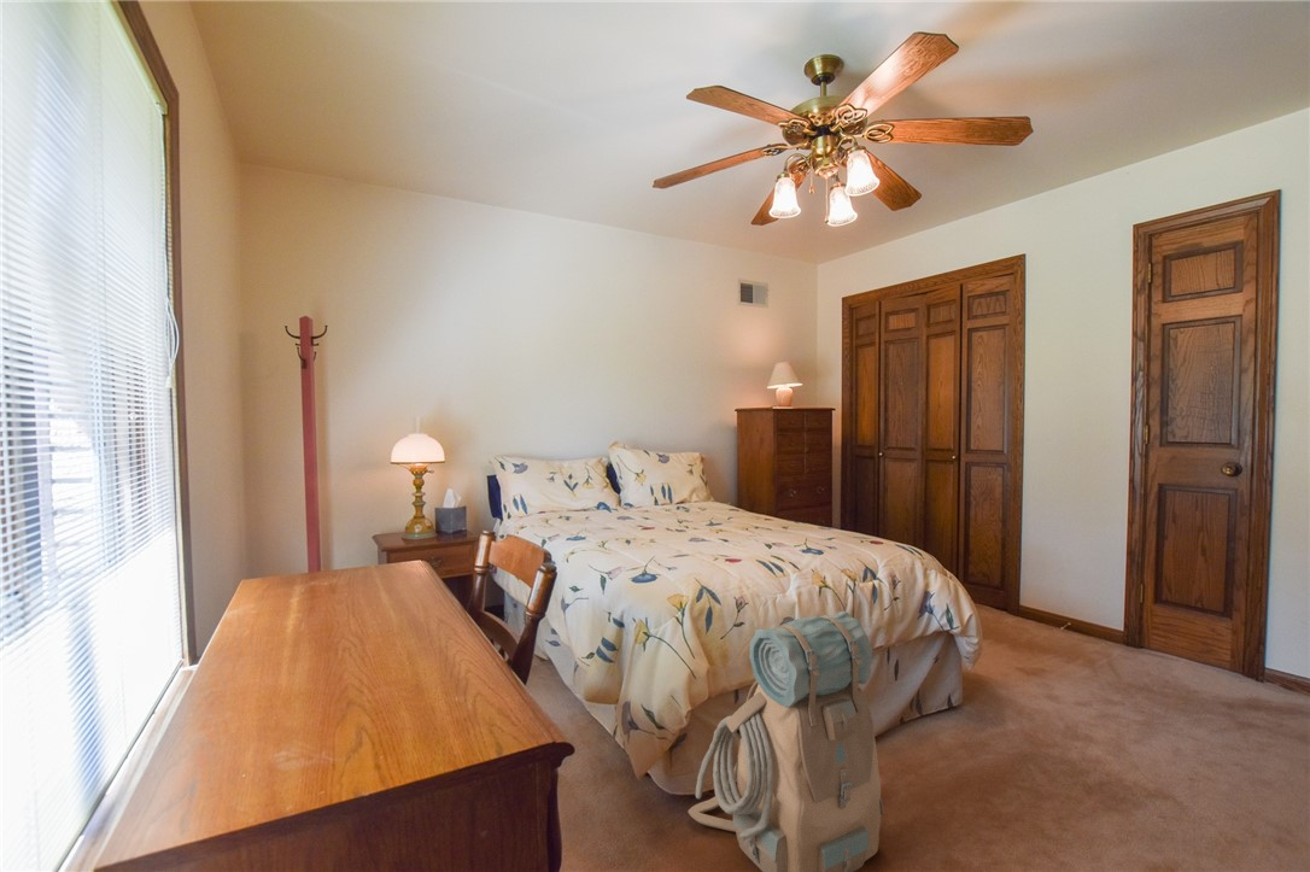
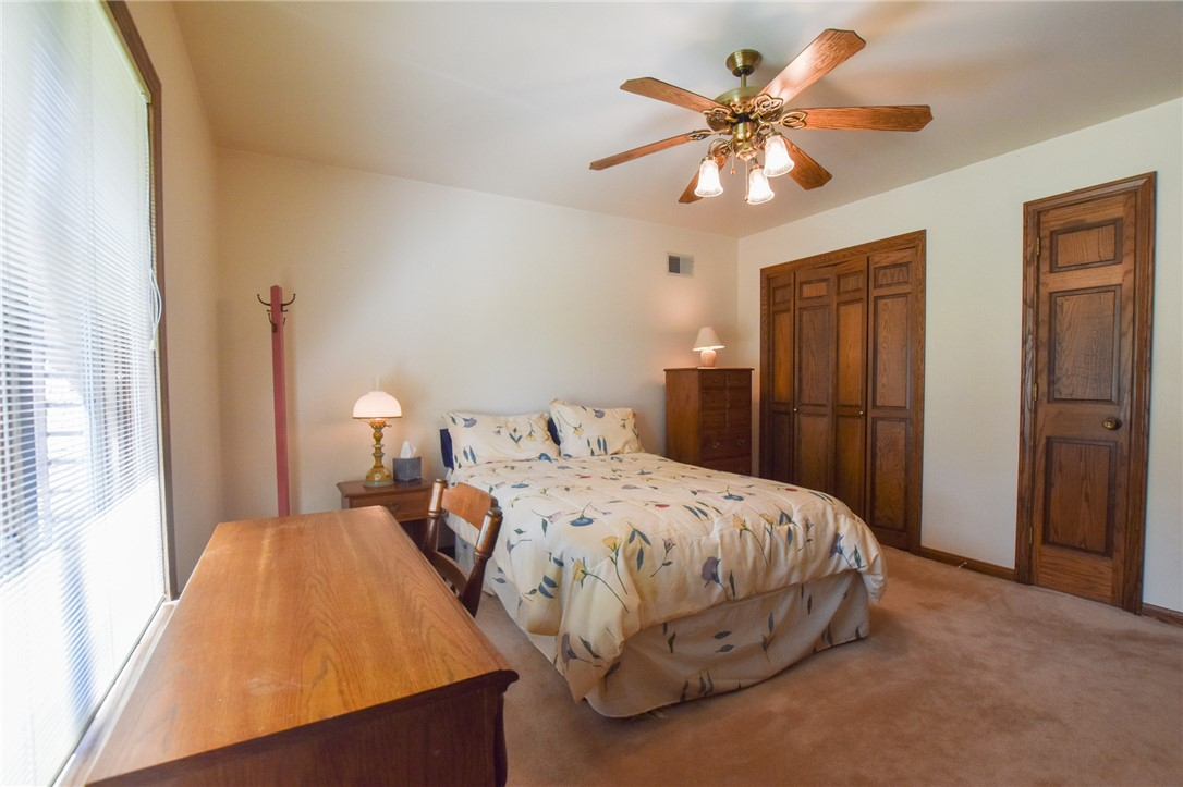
- backpack (794, 724)
